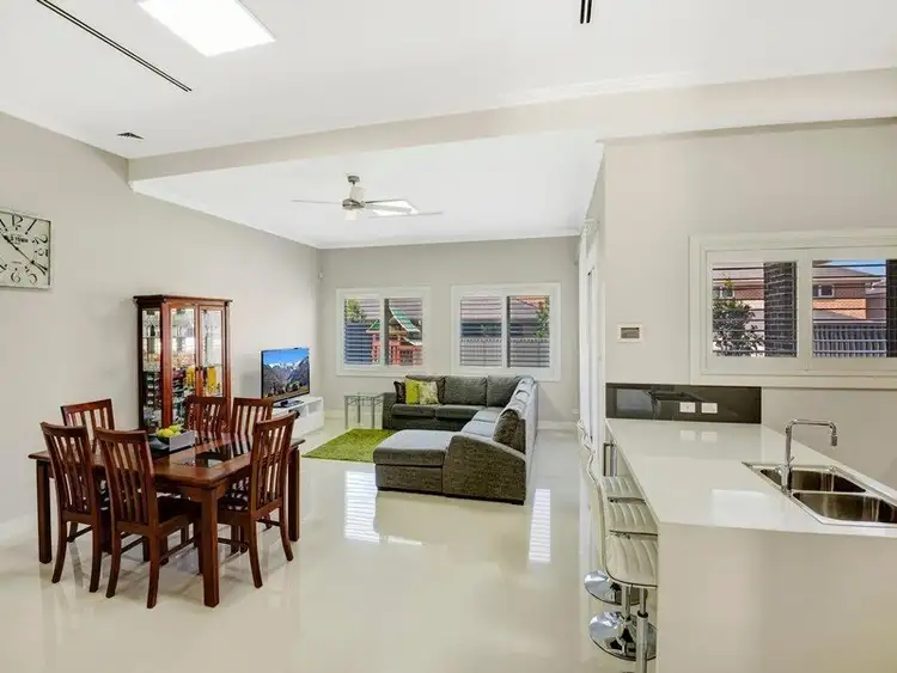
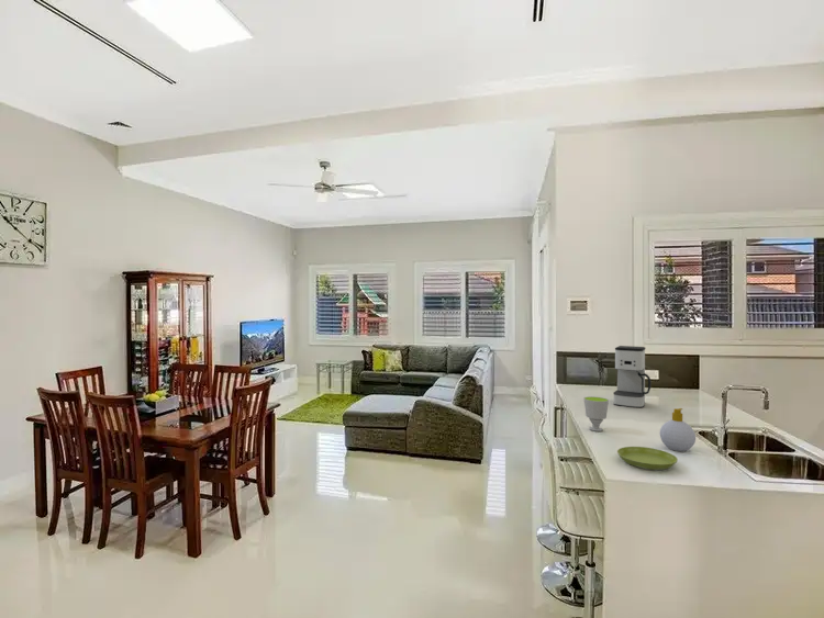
+ cup (595, 414)
+ coffee maker (632, 375)
+ saucer (646, 458)
+ soap bottle (677, 428)
